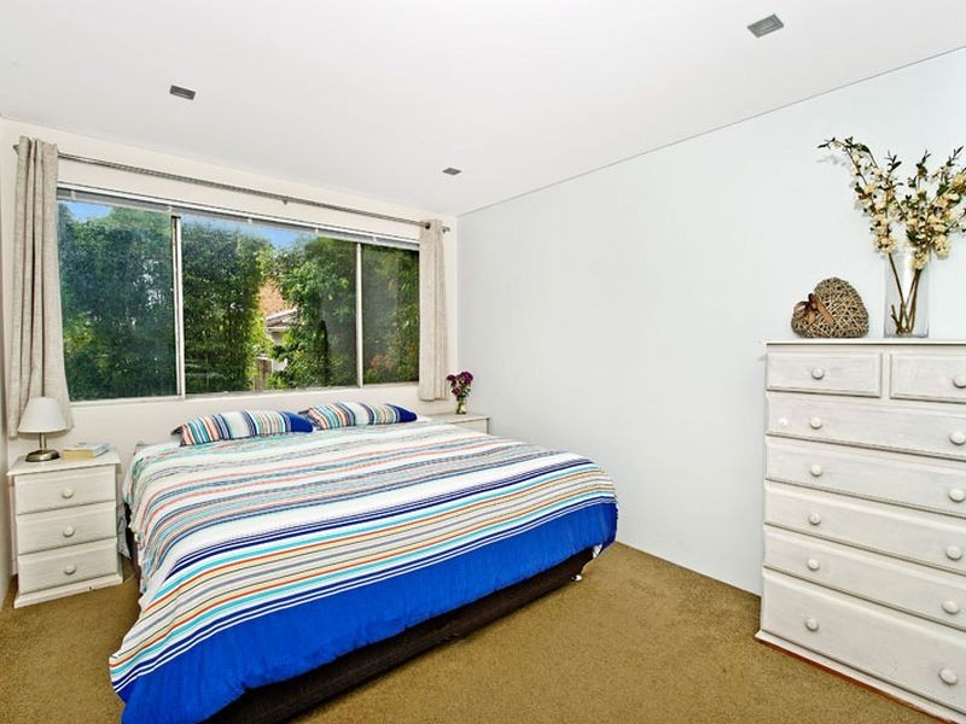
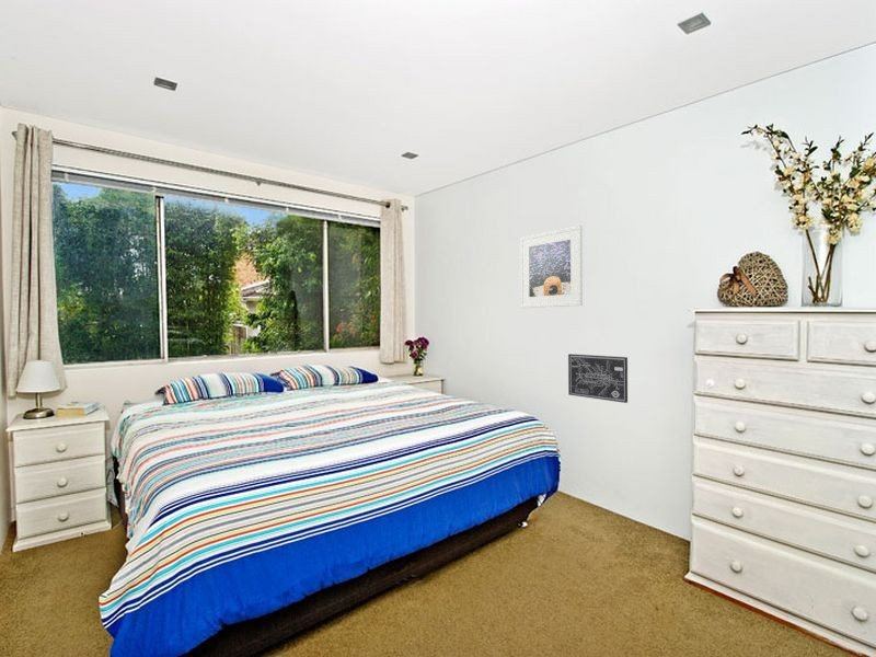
+ wall art (596, 377)
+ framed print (549, 269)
